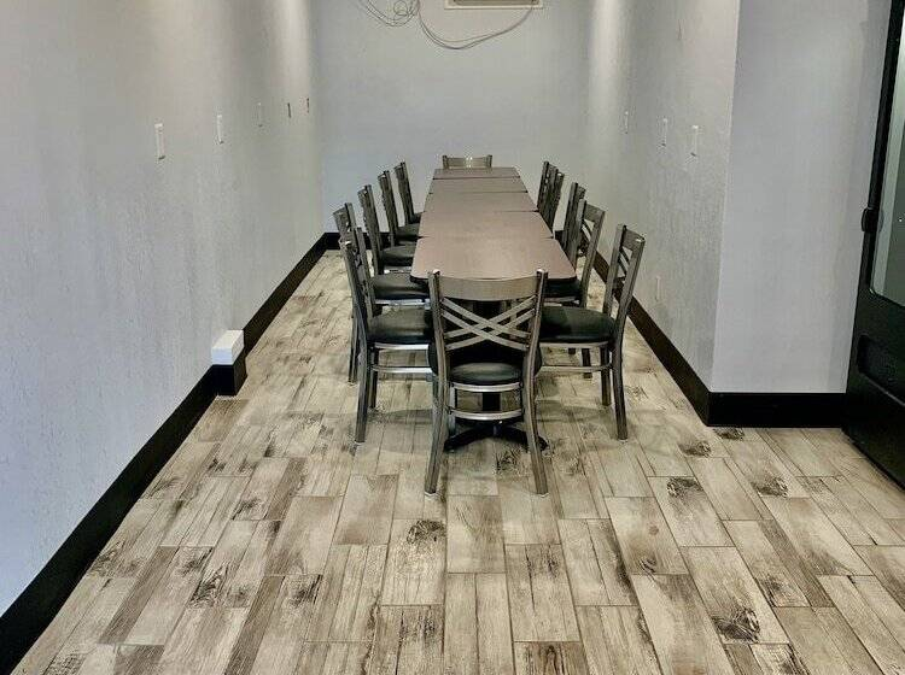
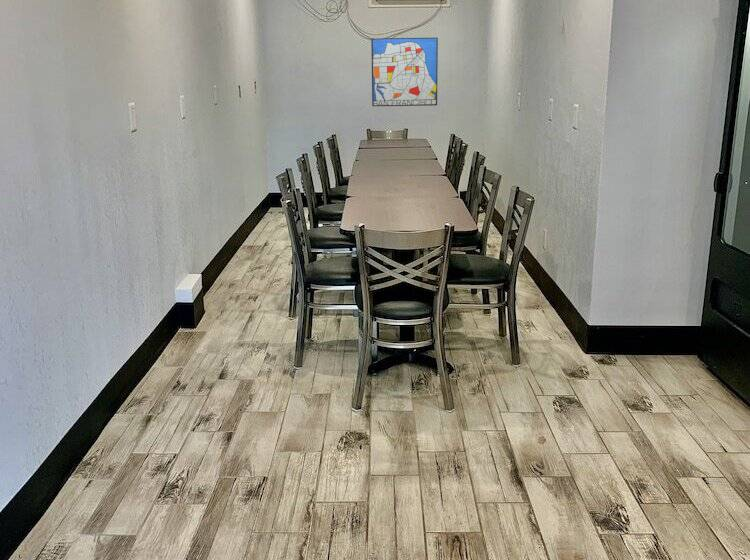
+ wall art (404, 72)
